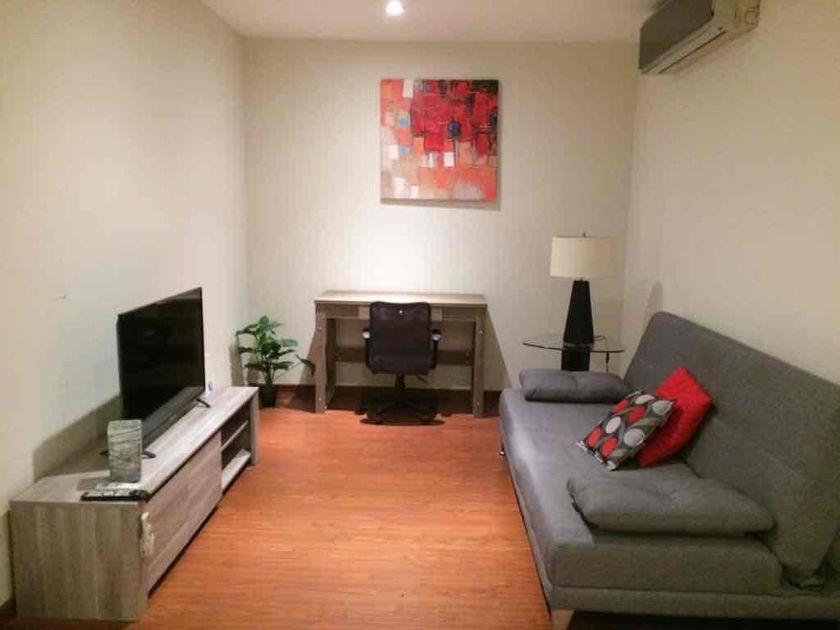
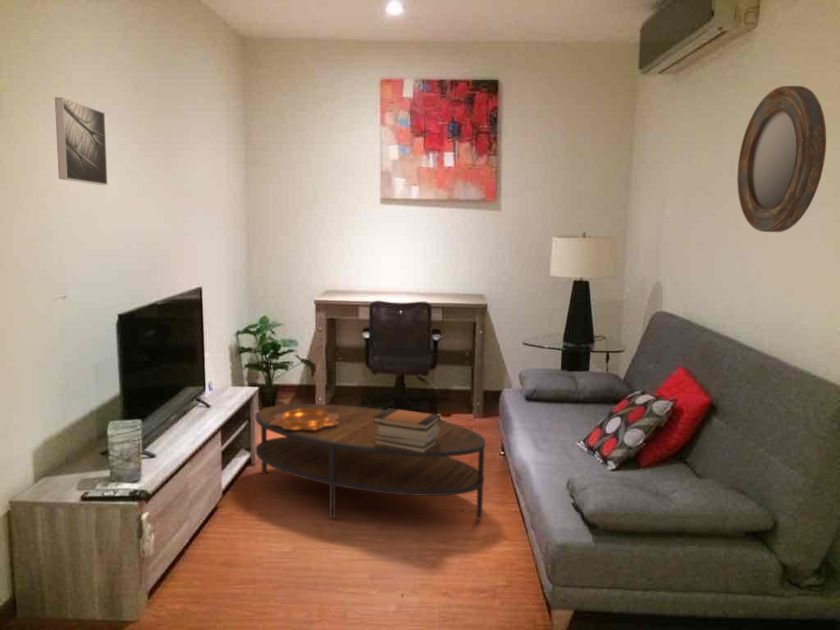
+ home mirror (776, 160)
+ decorative bowl (305, 418)
+ coffee table (363, 460)
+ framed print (82, 144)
+ book stack (407, 429)
